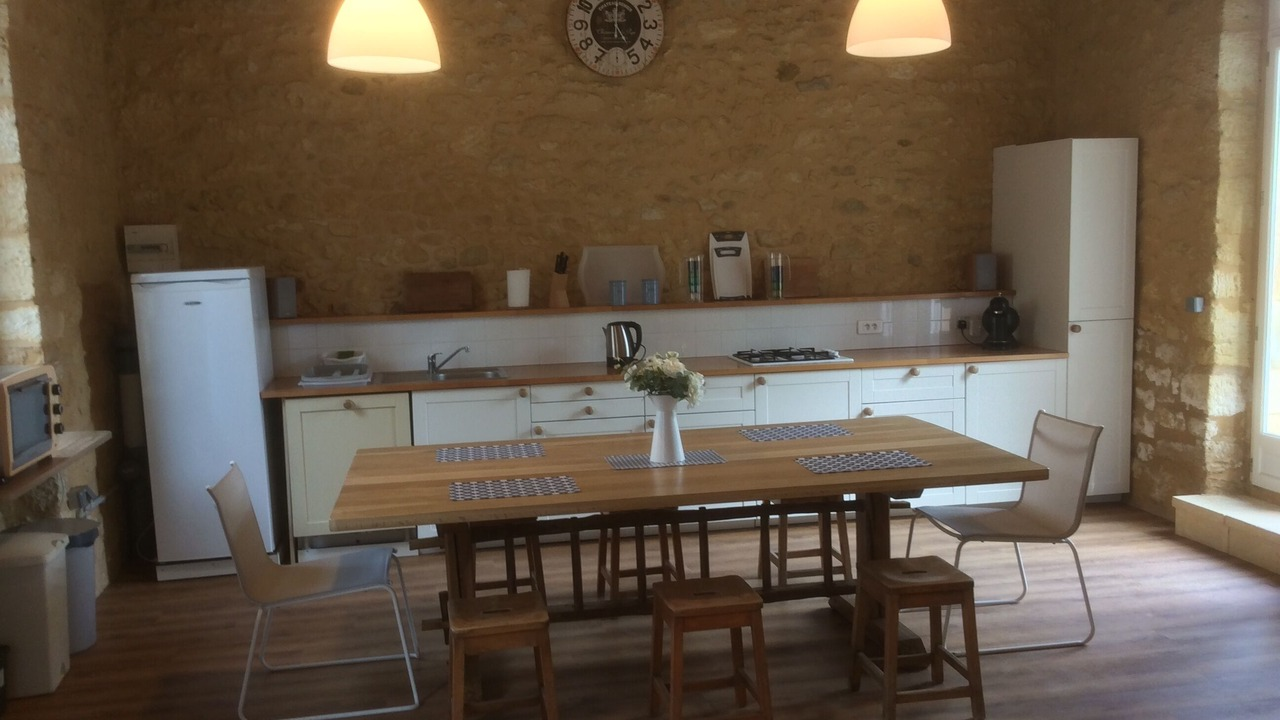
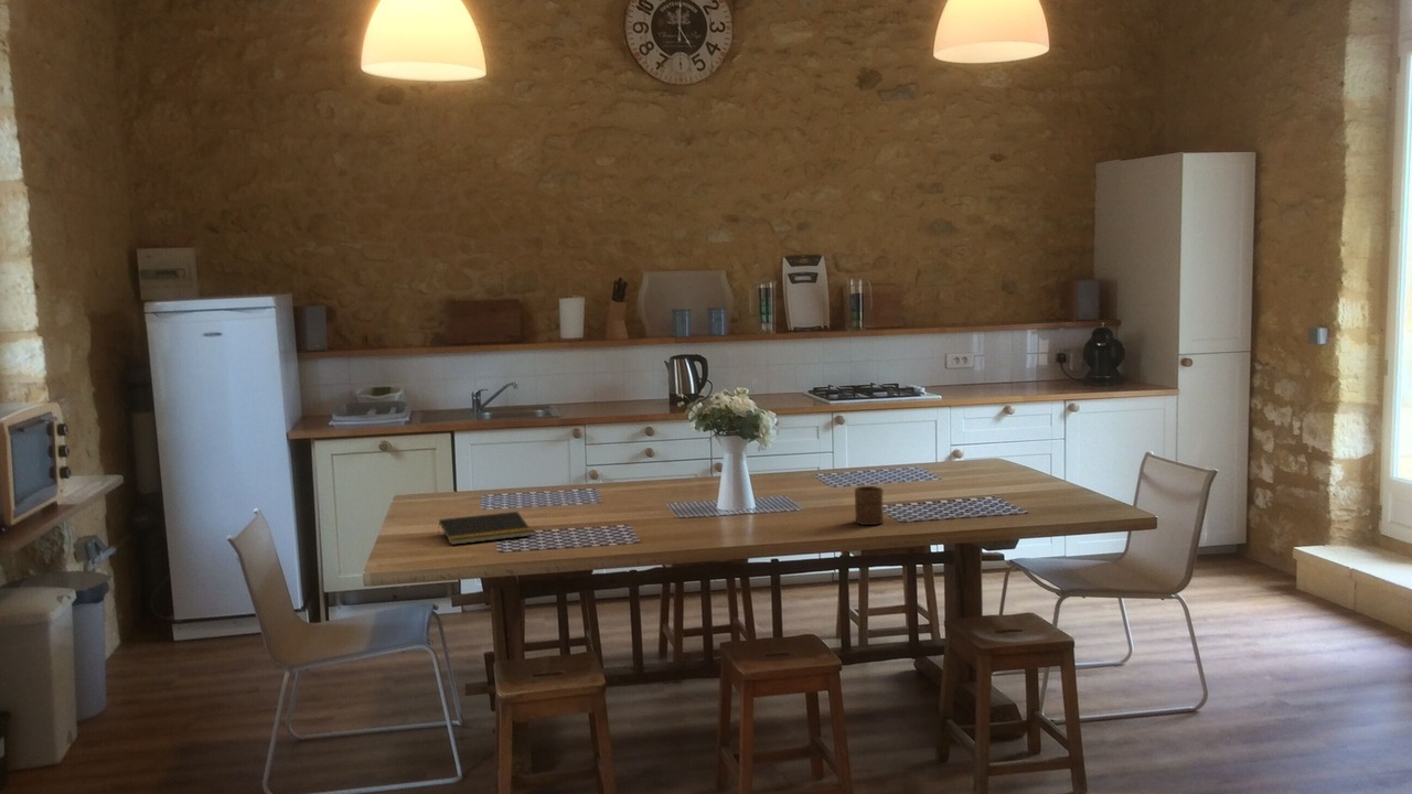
+ cup (869, 504)
+ notepad (485, 527)
